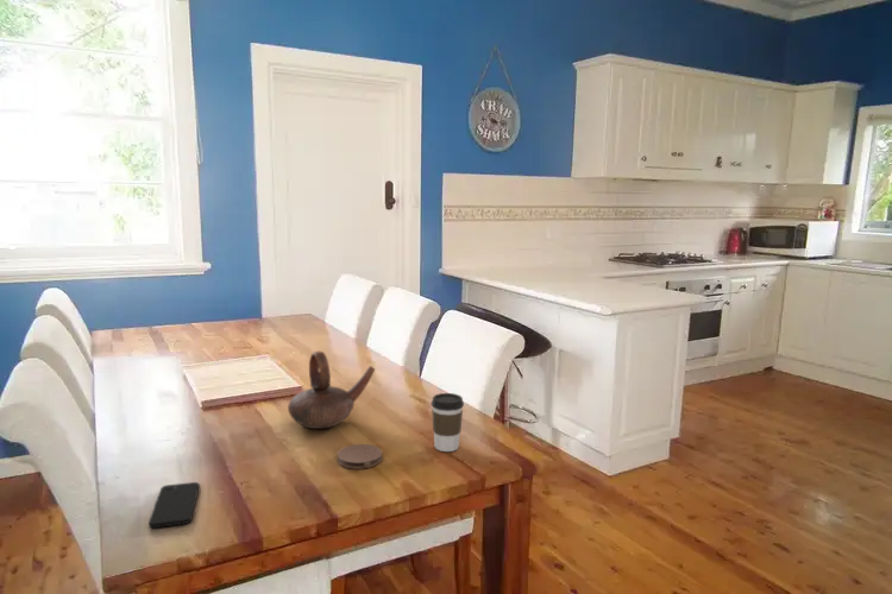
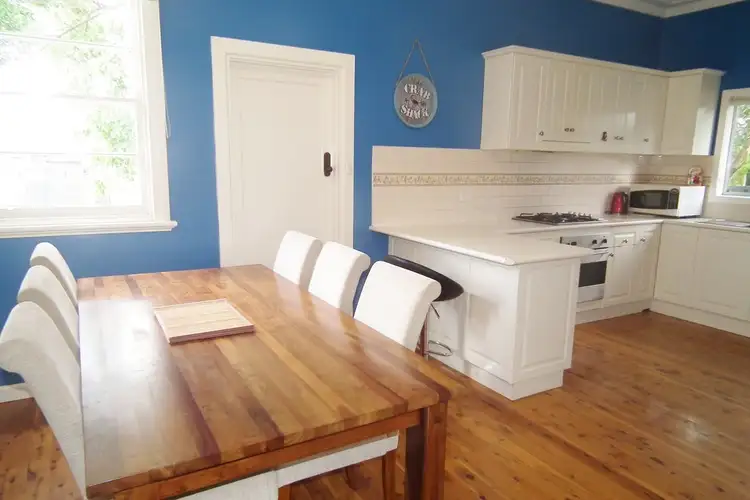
- teapot (331, 386)
- coaster (359, 455)
- coffee cup (446, 422)
- smartphone (175, 503)
